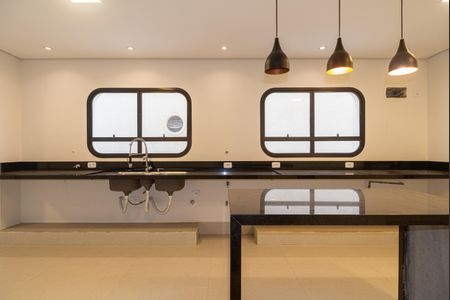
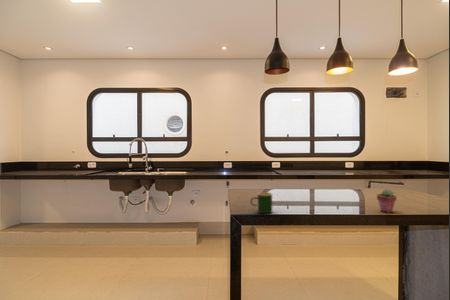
+ potted succulent (386, 199)
+ mug (261, 202)
